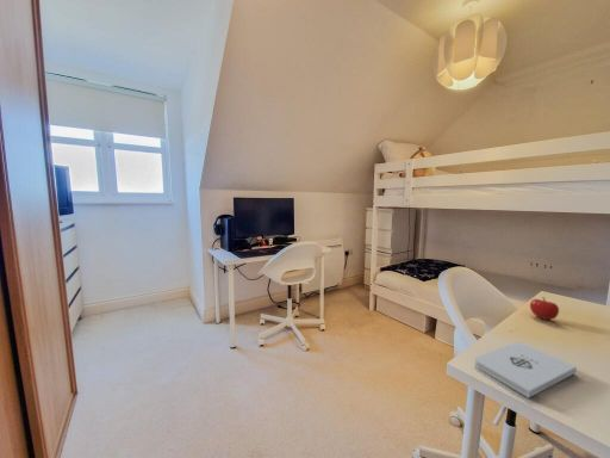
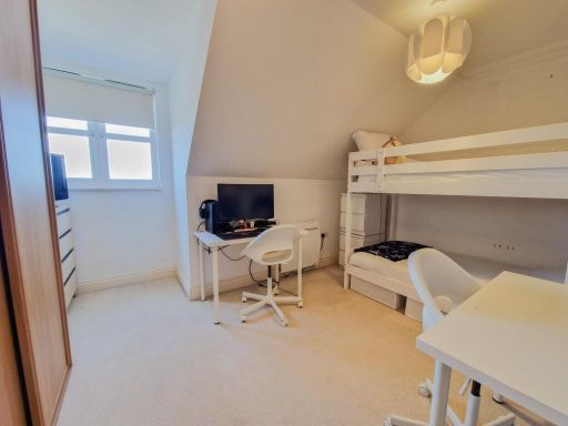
- apple (543, 308)
- notepad (522, 365)
